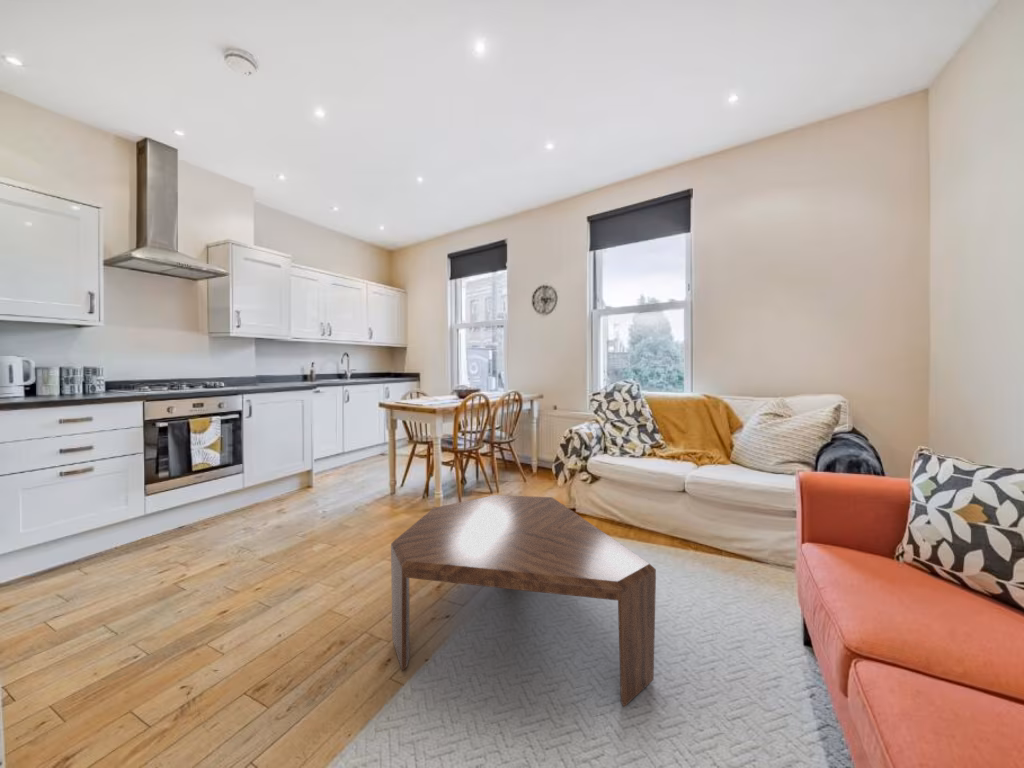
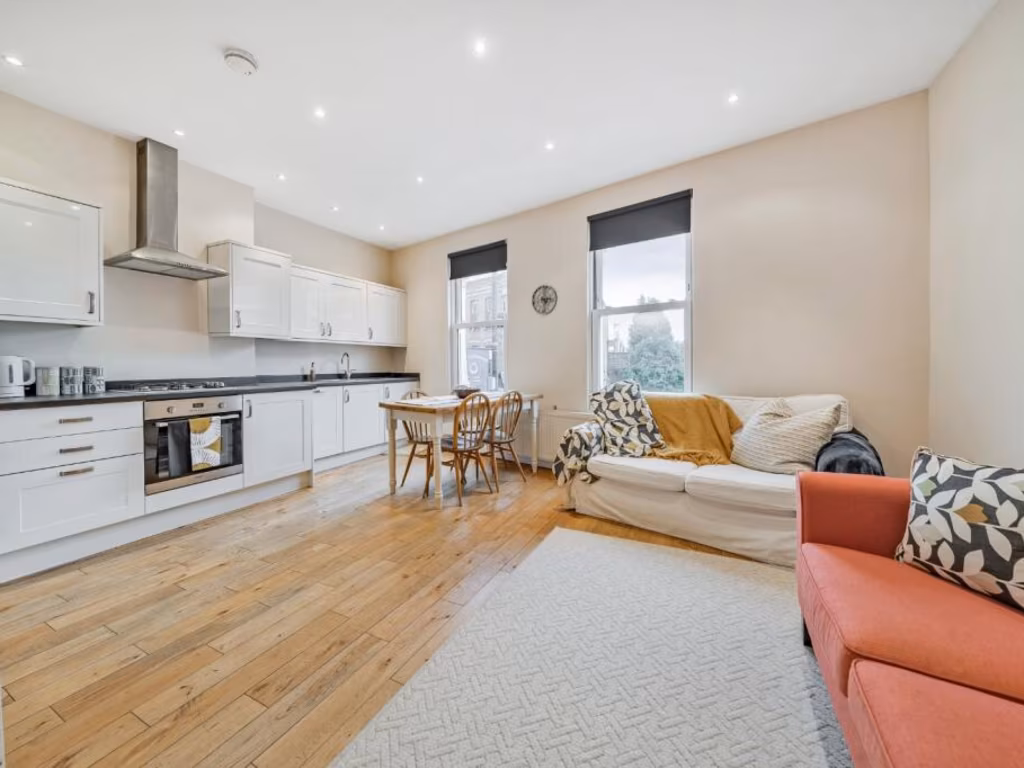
- coffee table (522, 576)
